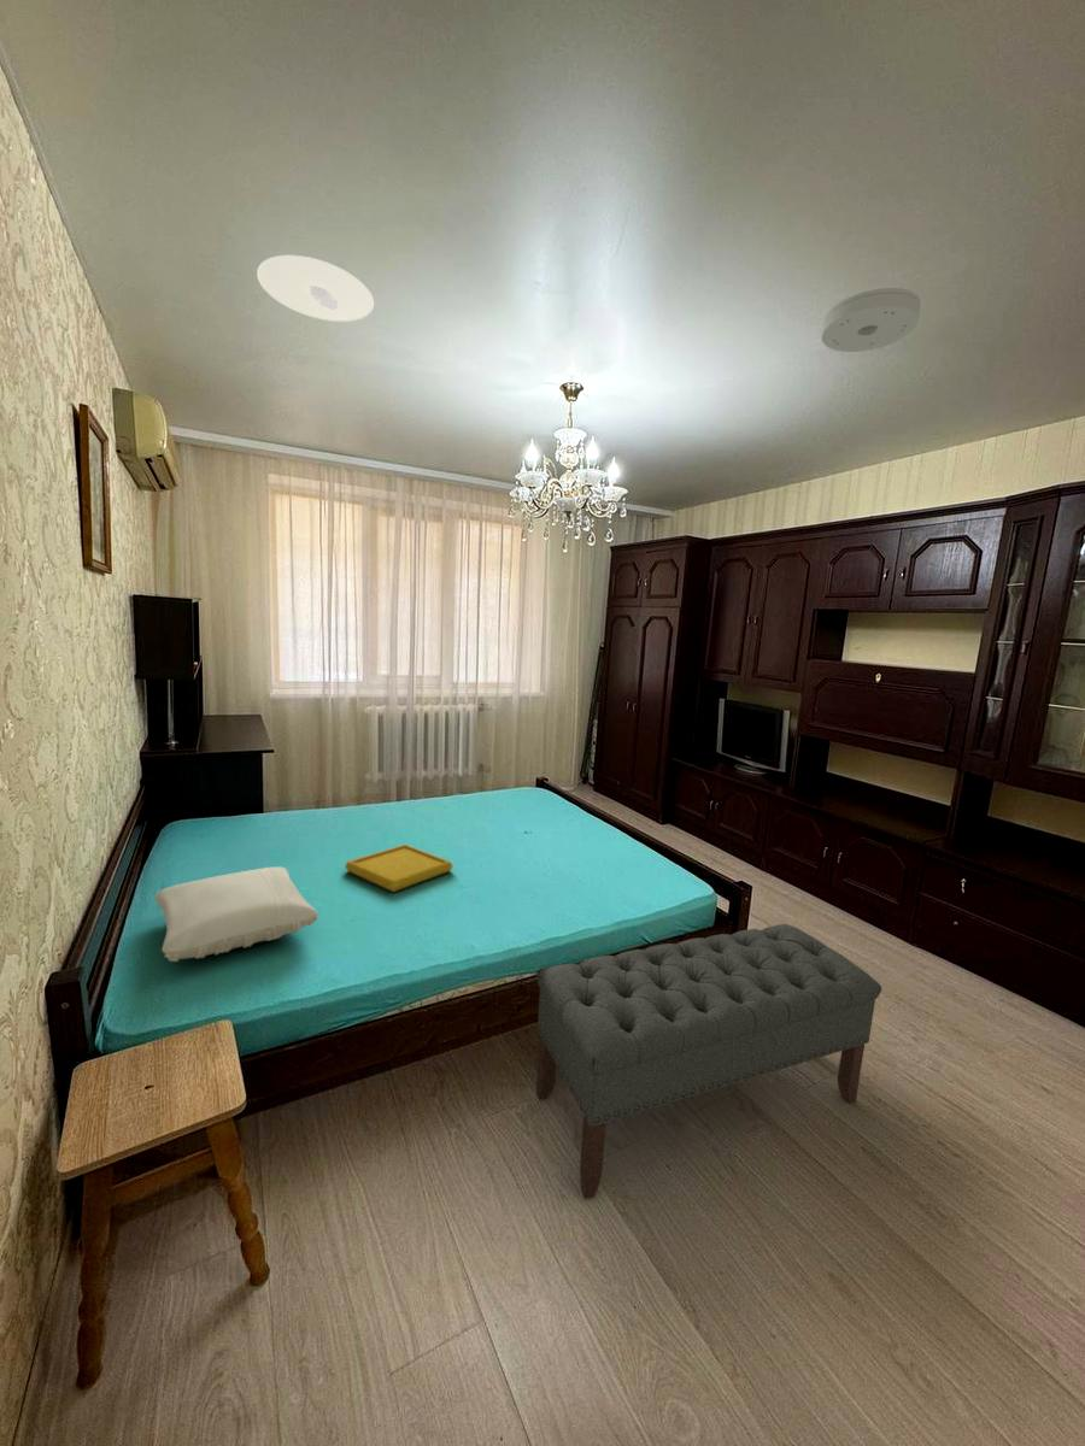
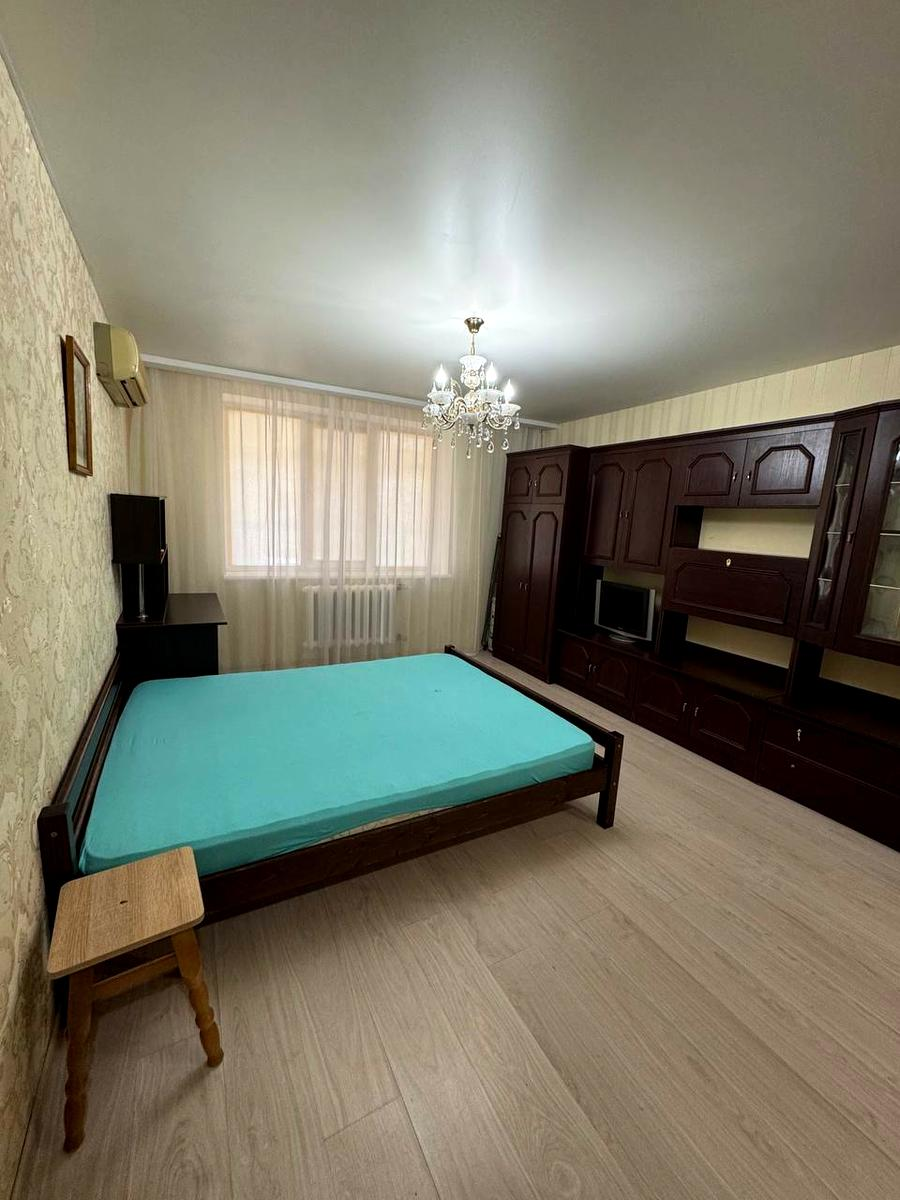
- smoke detector (869, 322)
- bench (704, 1034)
- serving tray (399, 865)
- pillow (235, 907)
- recessed light (317, 286)
